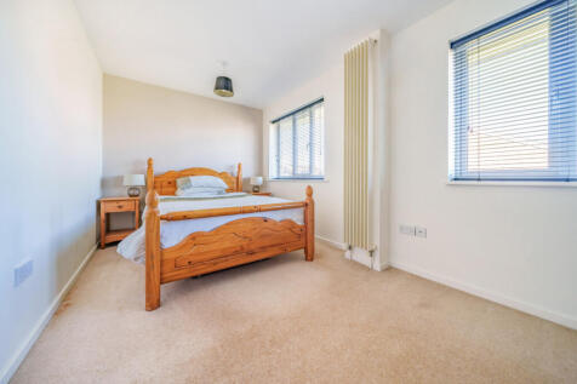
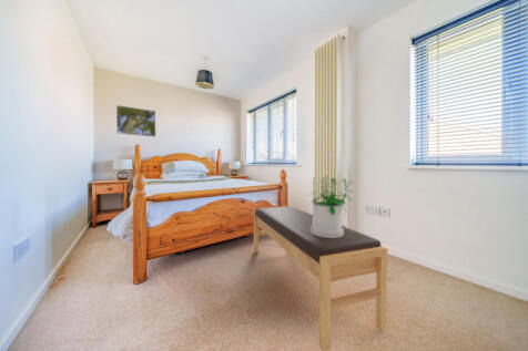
+ potted plant (329, 204)
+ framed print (136, 122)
+ bench (298, 248)
